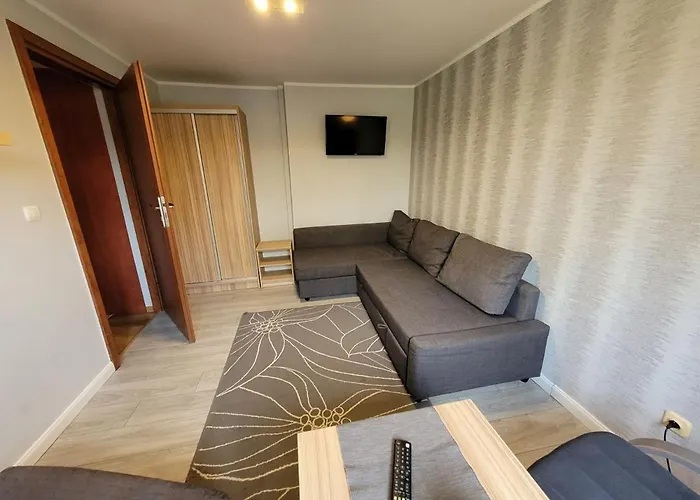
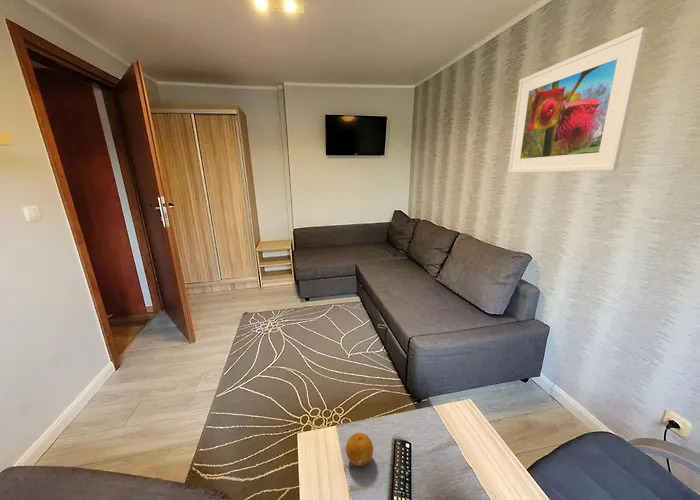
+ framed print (560, 118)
+ fruit (359, 448)
